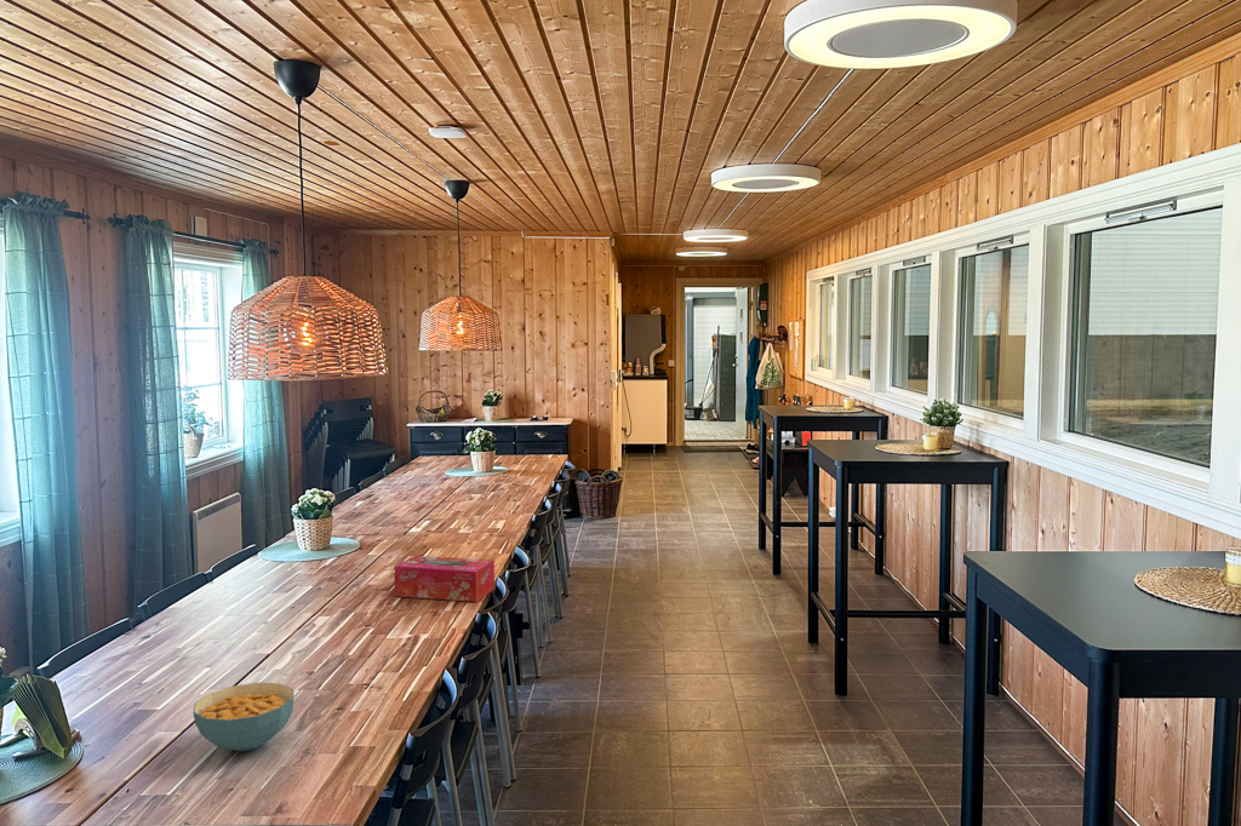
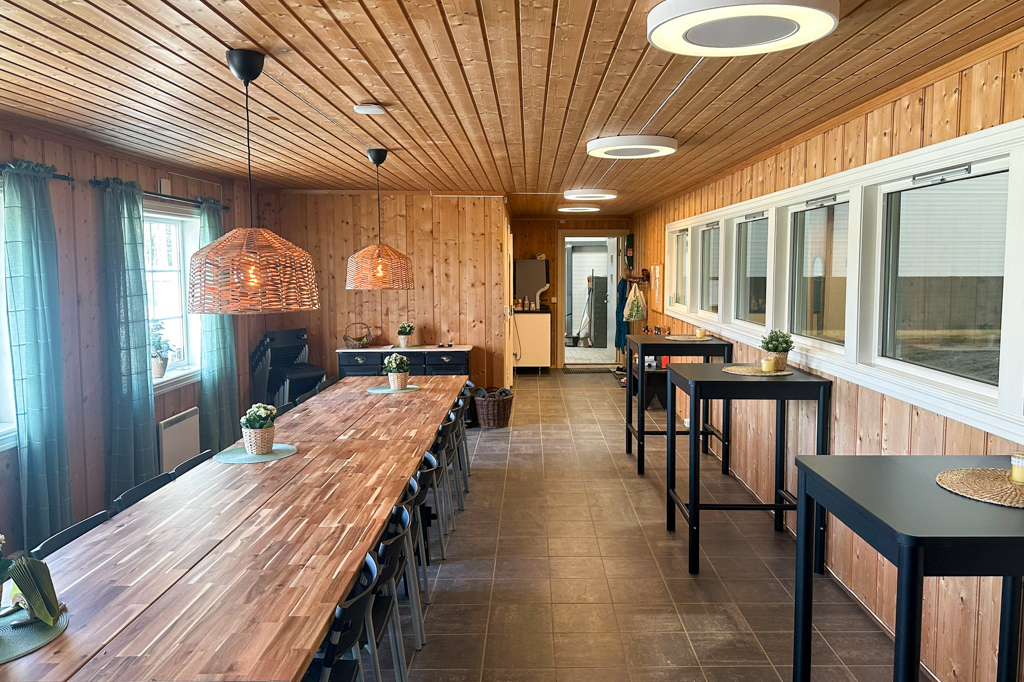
- tissue box (445, 578)
- cereal bowl (245, 722)
